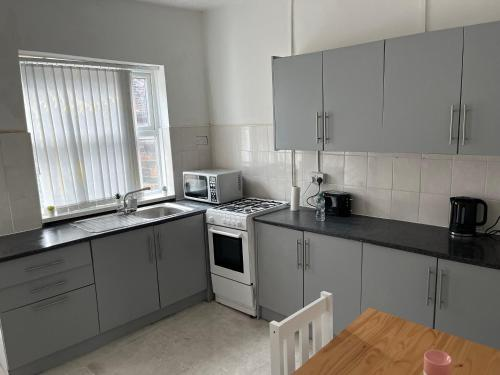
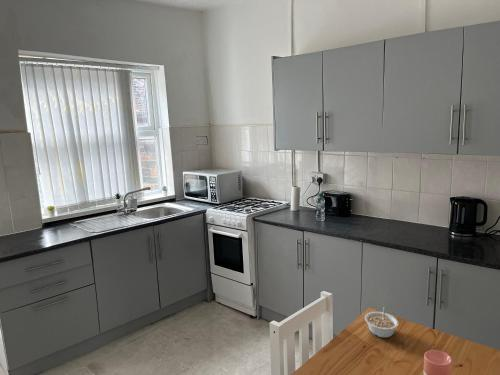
+ legume (380, 323)
